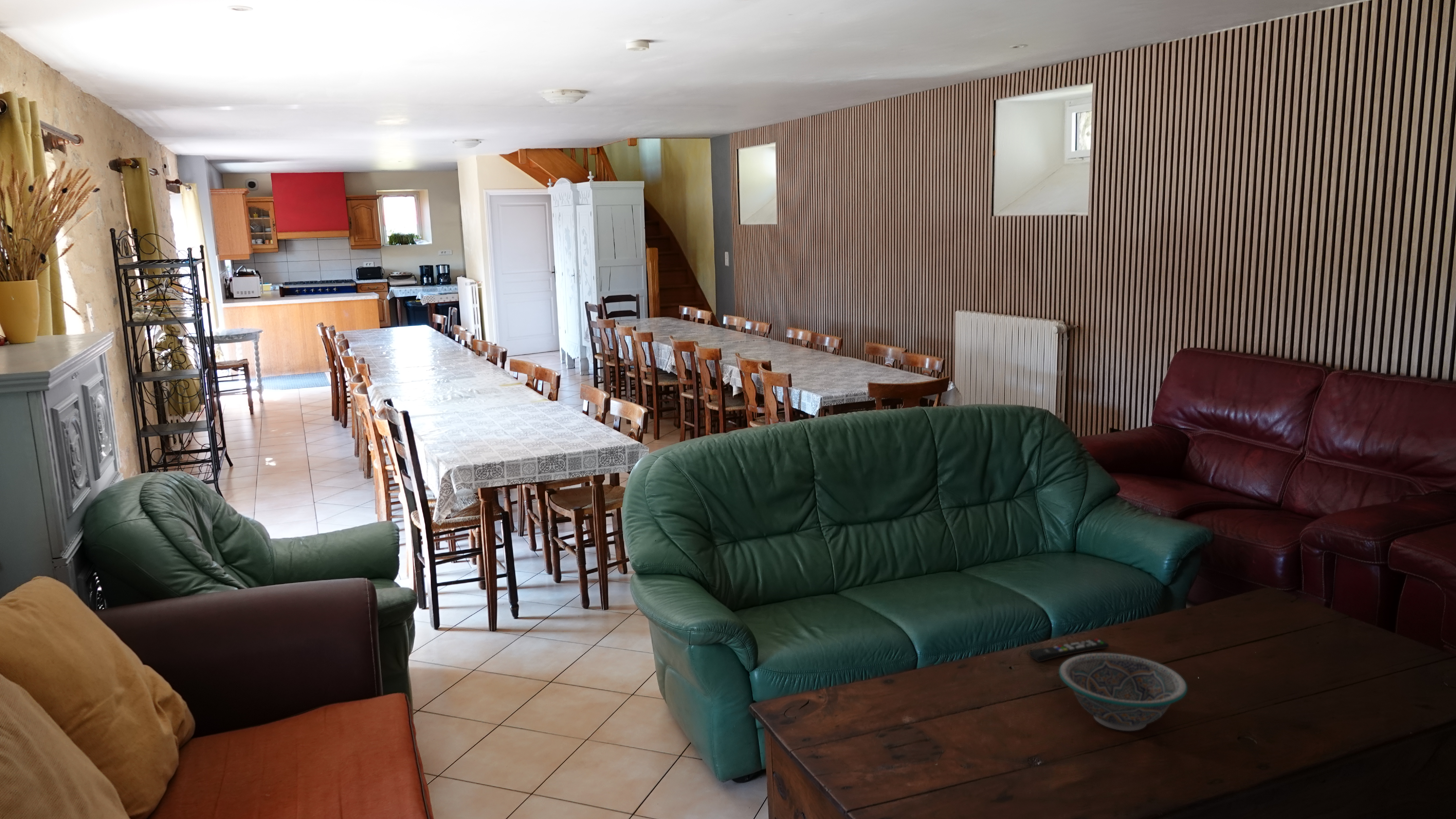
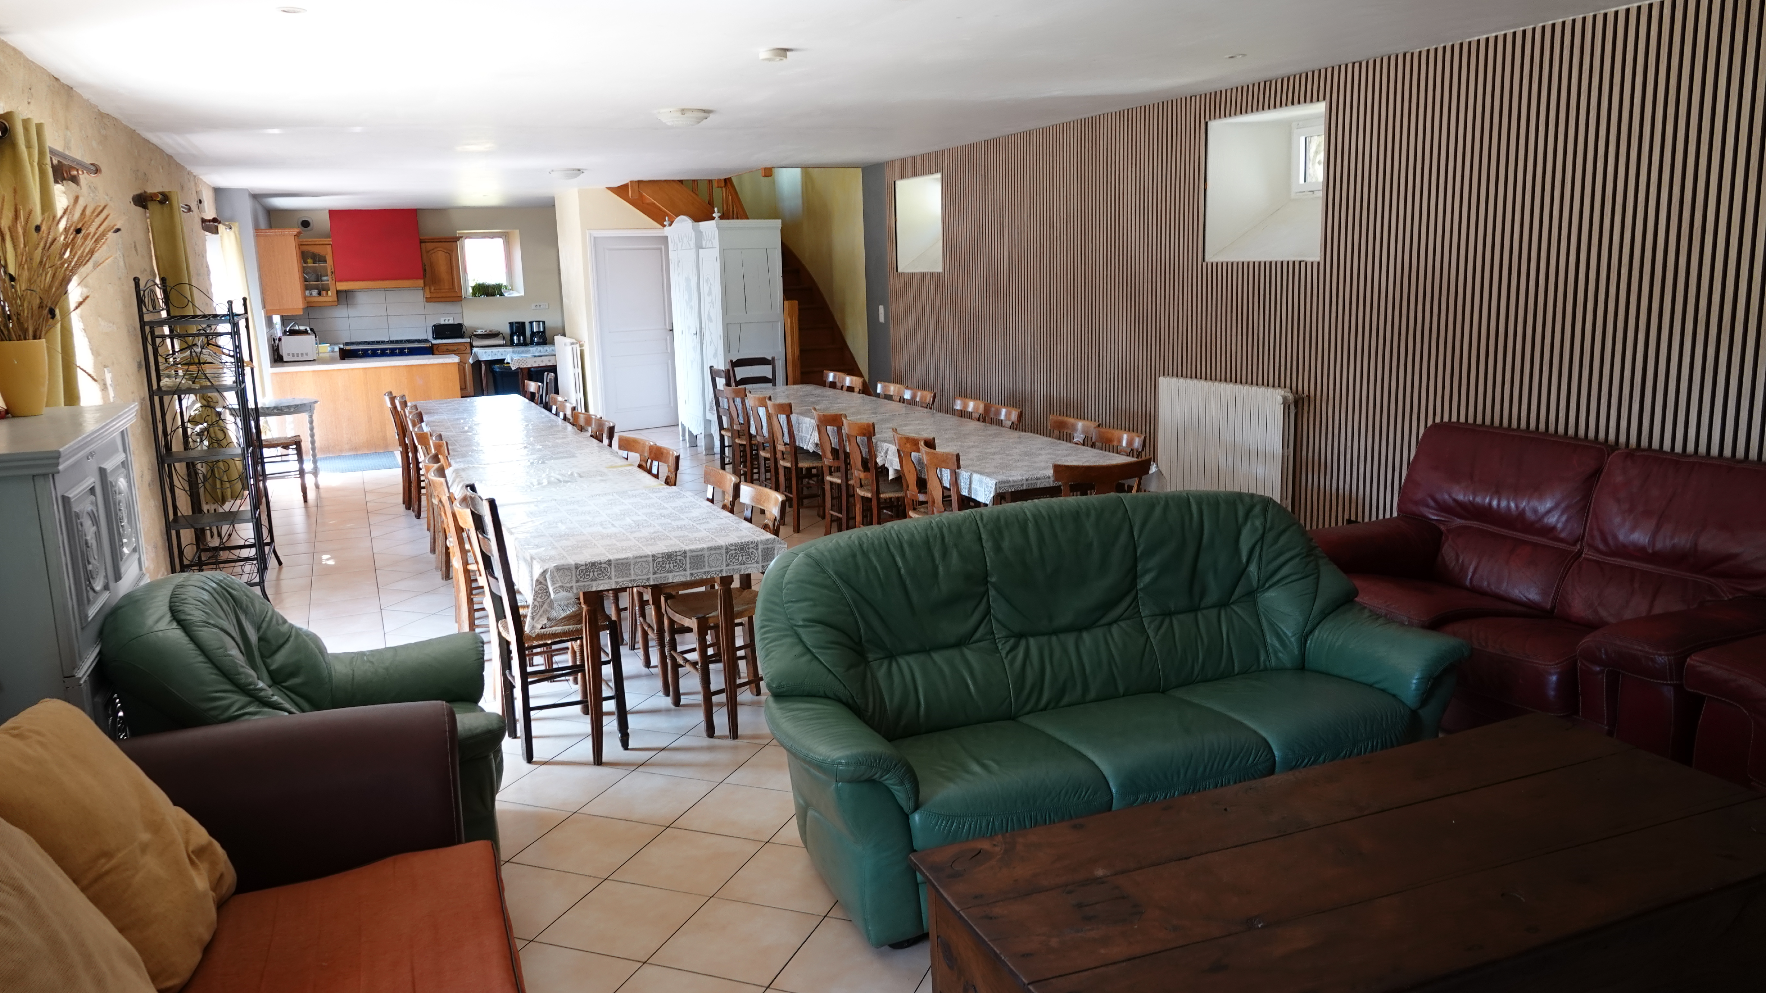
- remote control (1069, 650)
- bowl (1121, 697)
